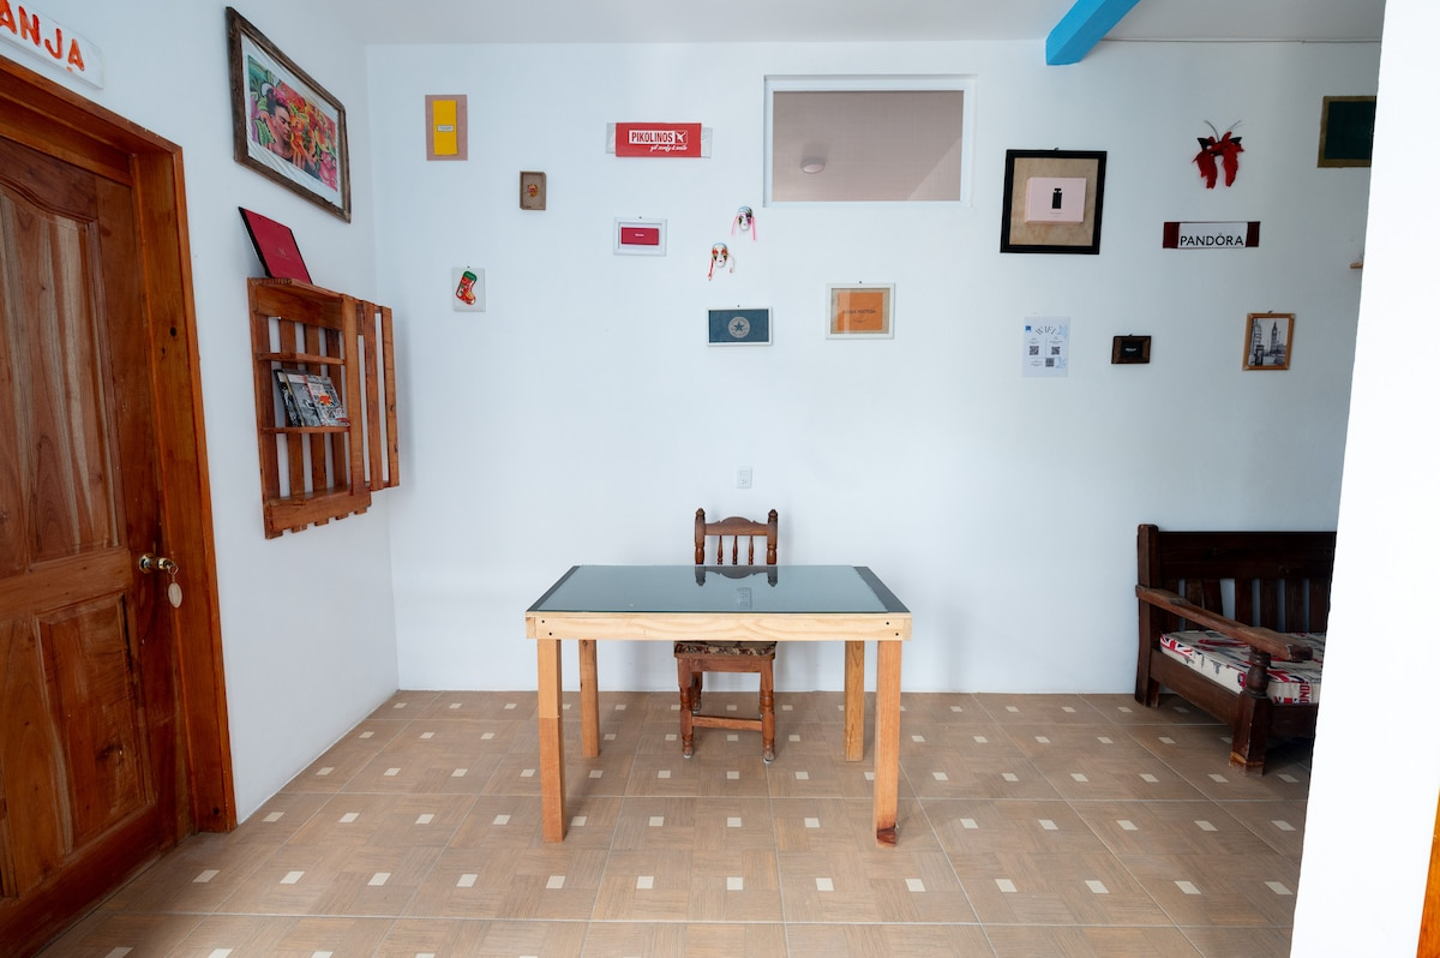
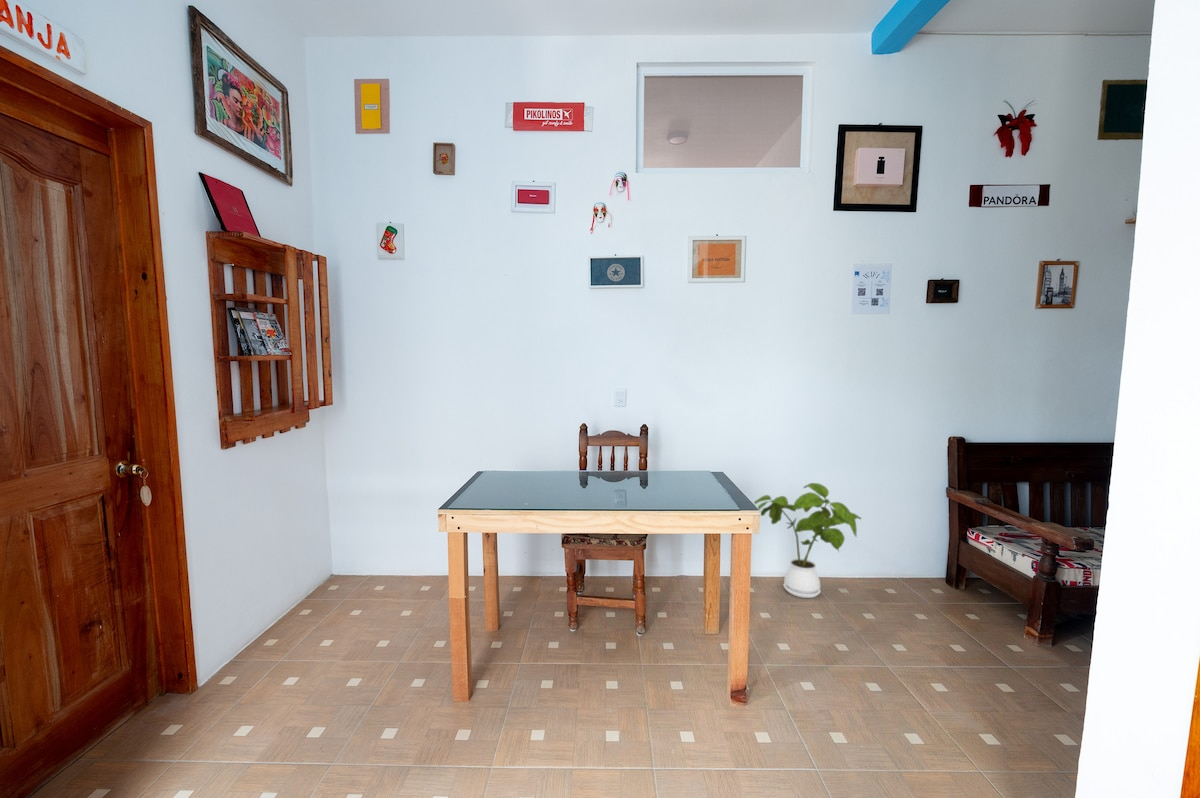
+ house plant (816, 540)
